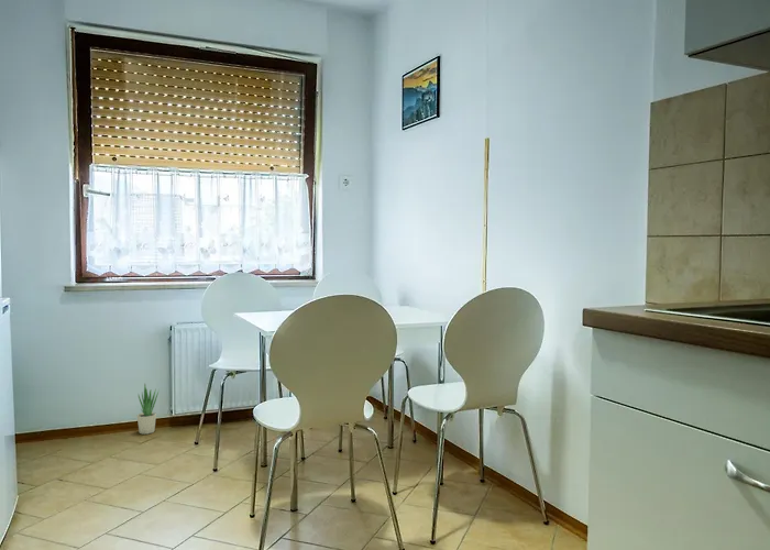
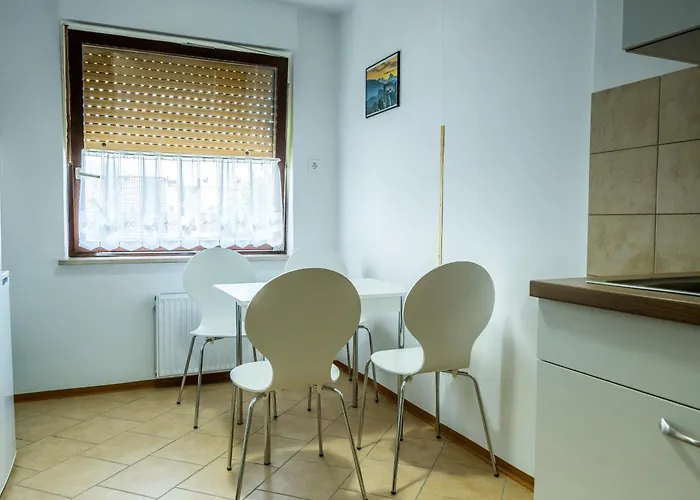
- potted plant (147, 407)
